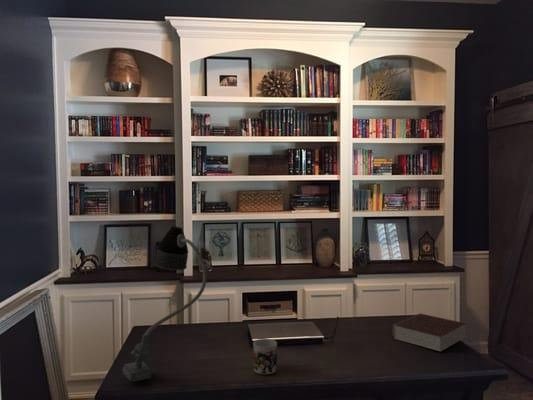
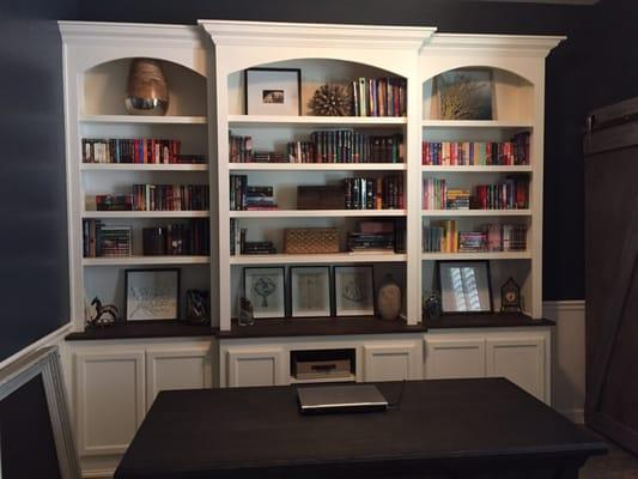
- mug (264, 354)
- book (429, 330)
- desk lamp (174, 311)
